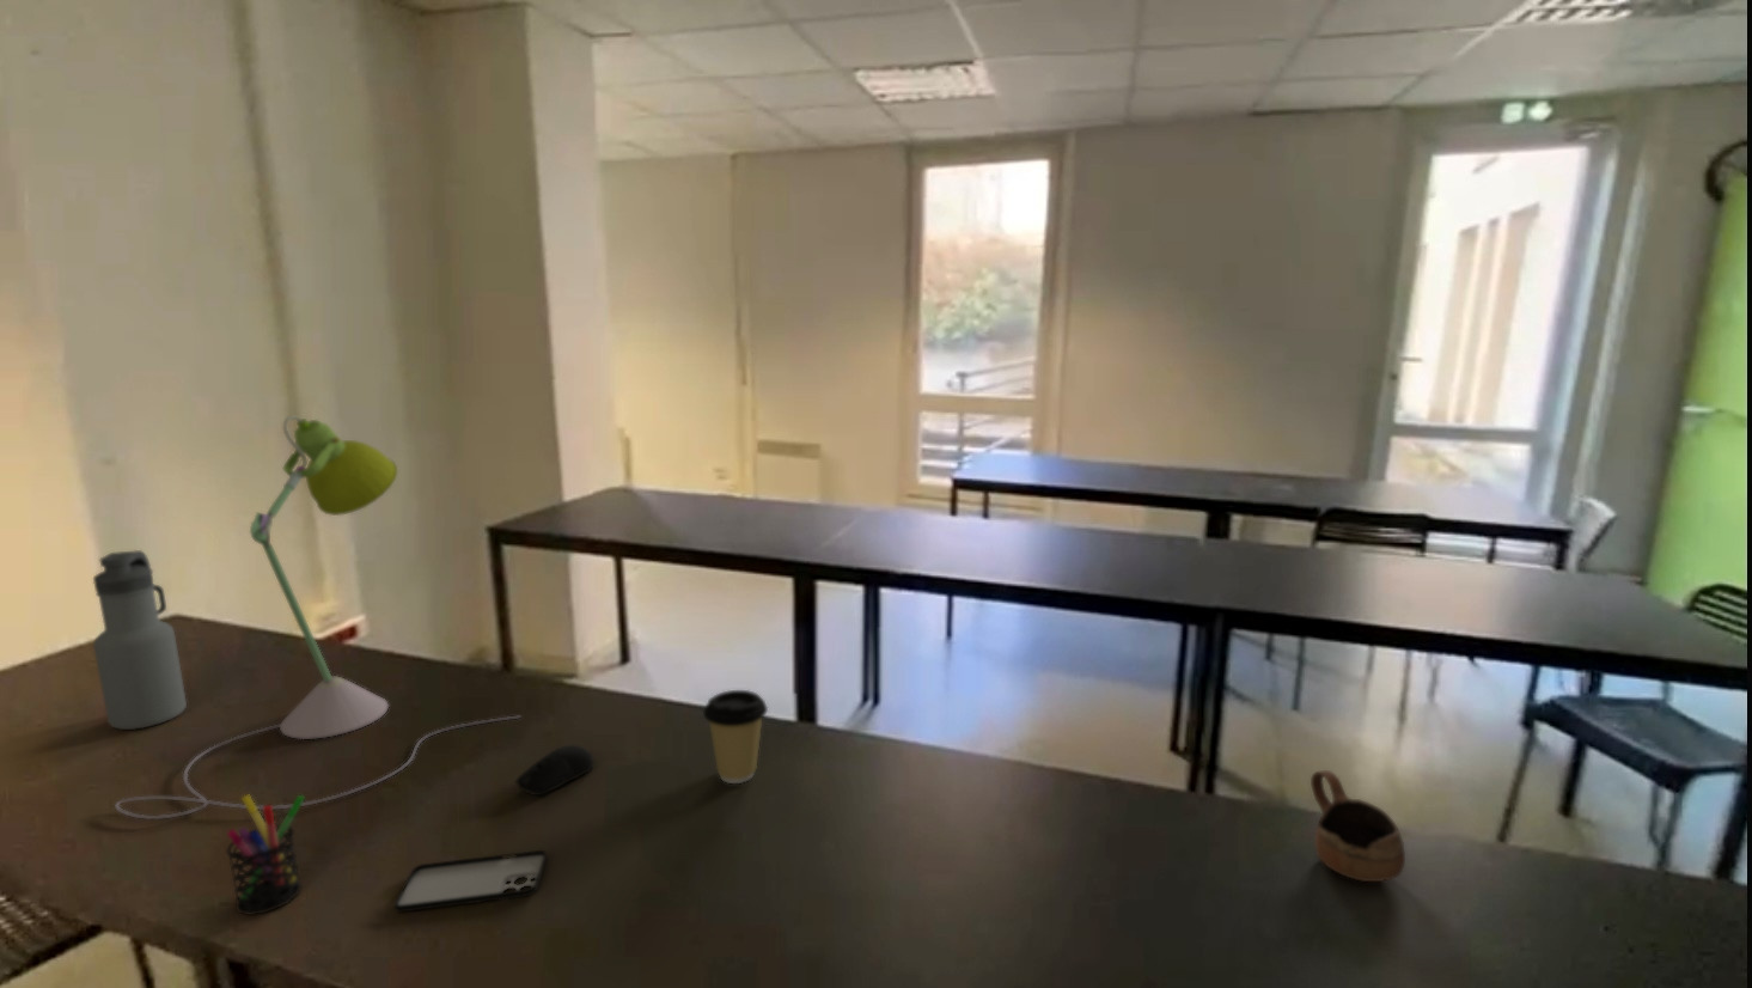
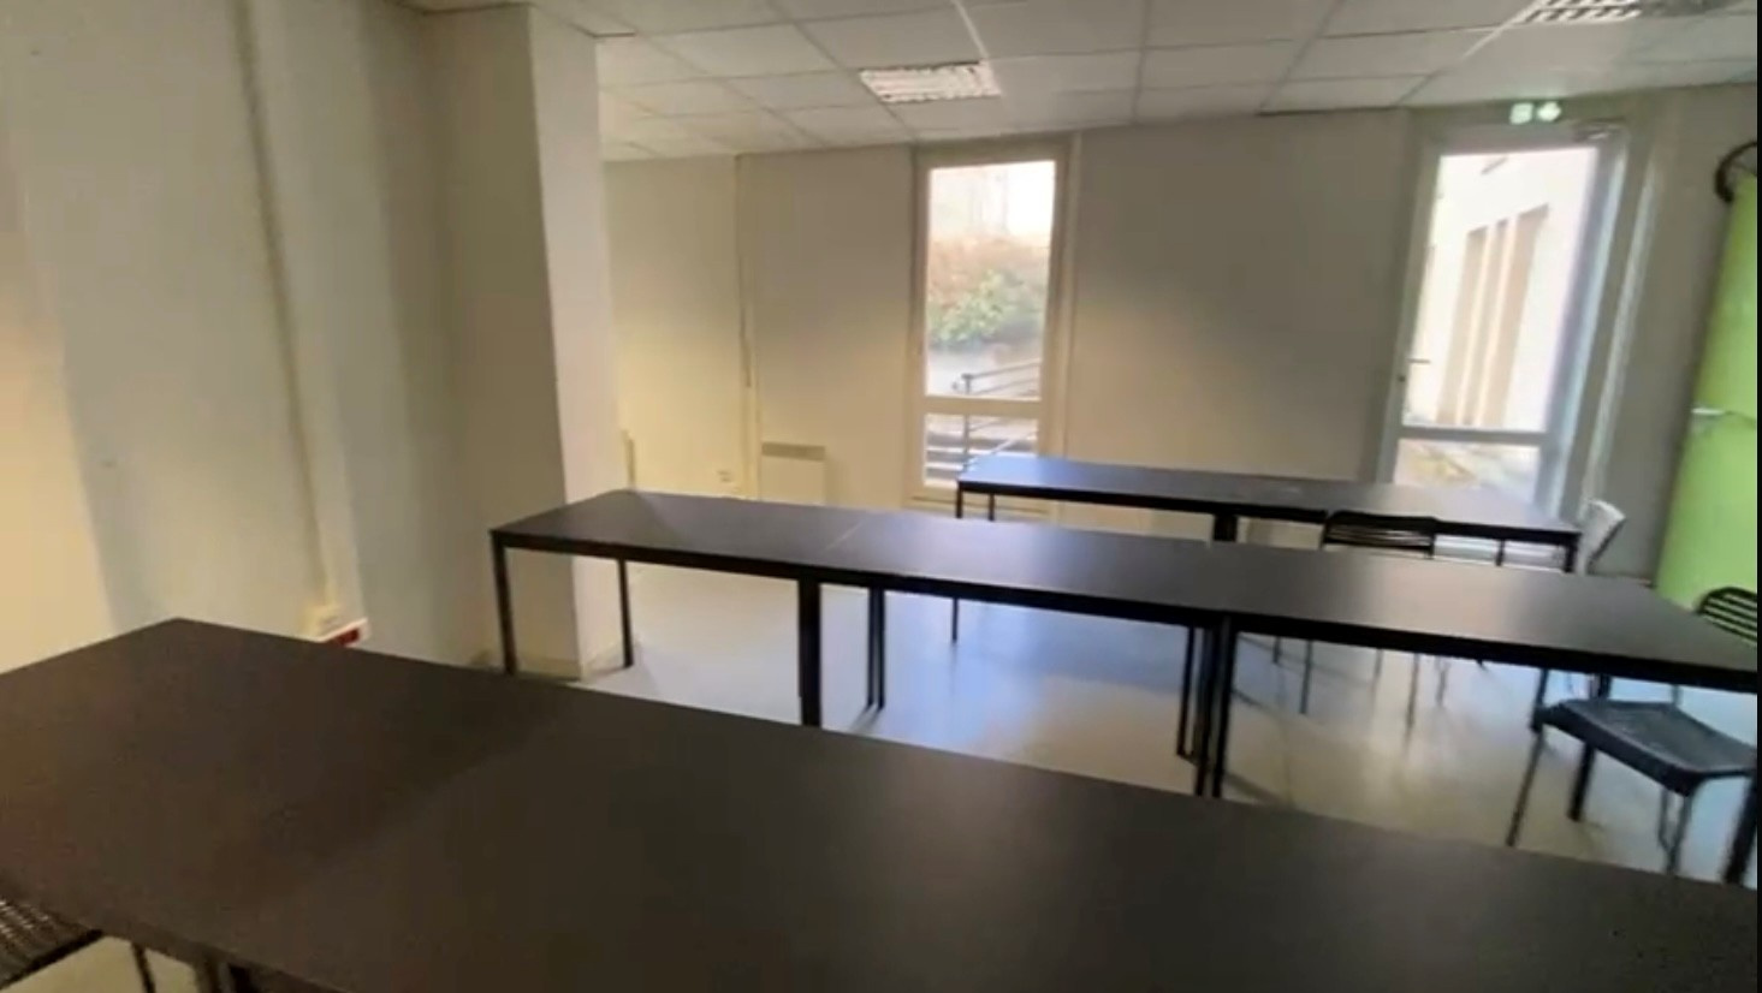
- water bottle (135, 637)
- smartphone (474, 880)
- cup (1356, 827)
- pen holder (271, 845)
- coffee cup (735, 735)
- desk lamp (297, 603)
- computer mouse (556, 765)
